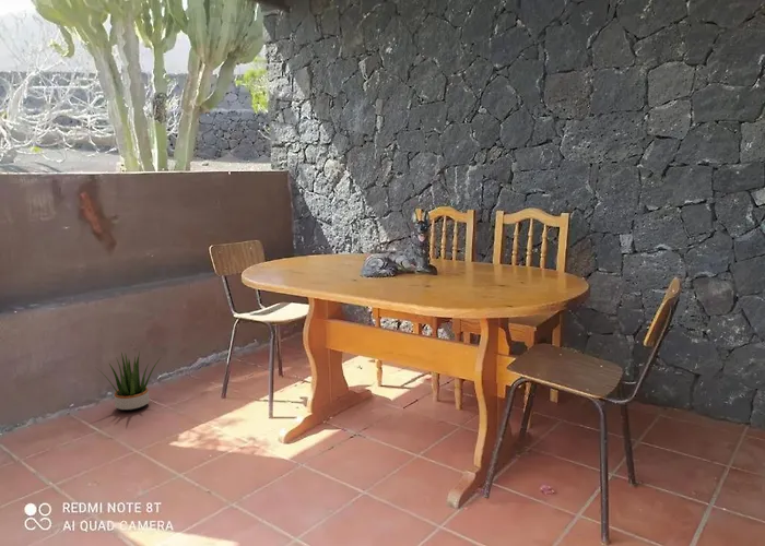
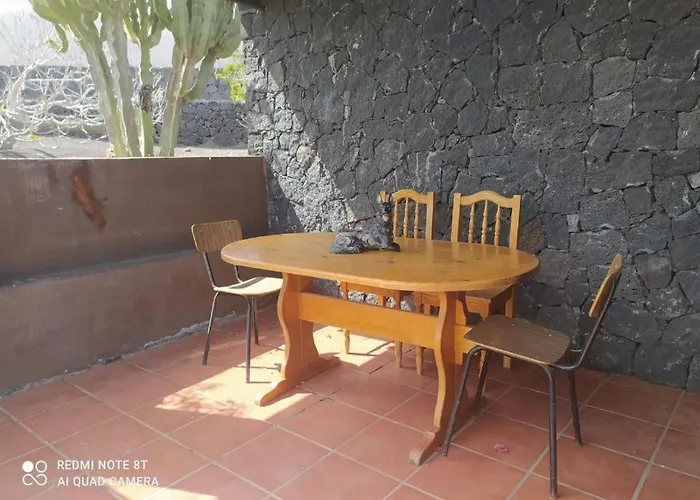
- potted plant (130, 380)
